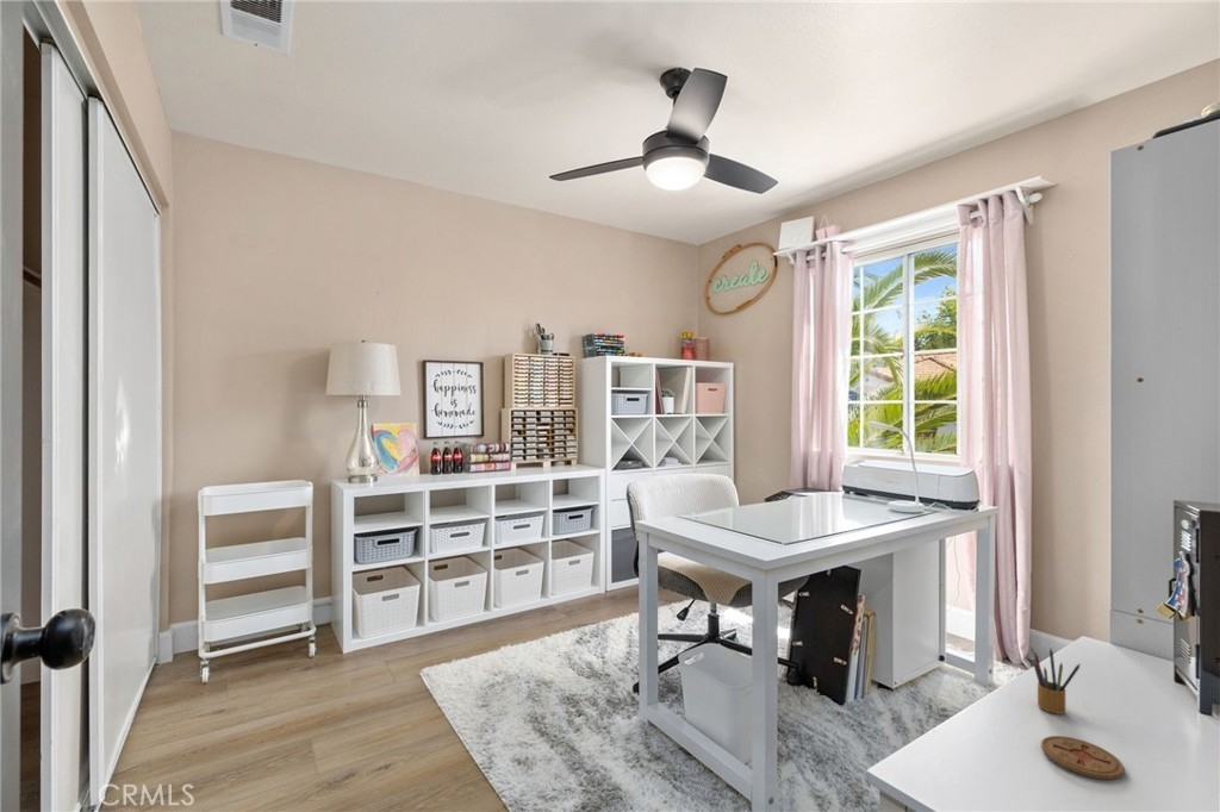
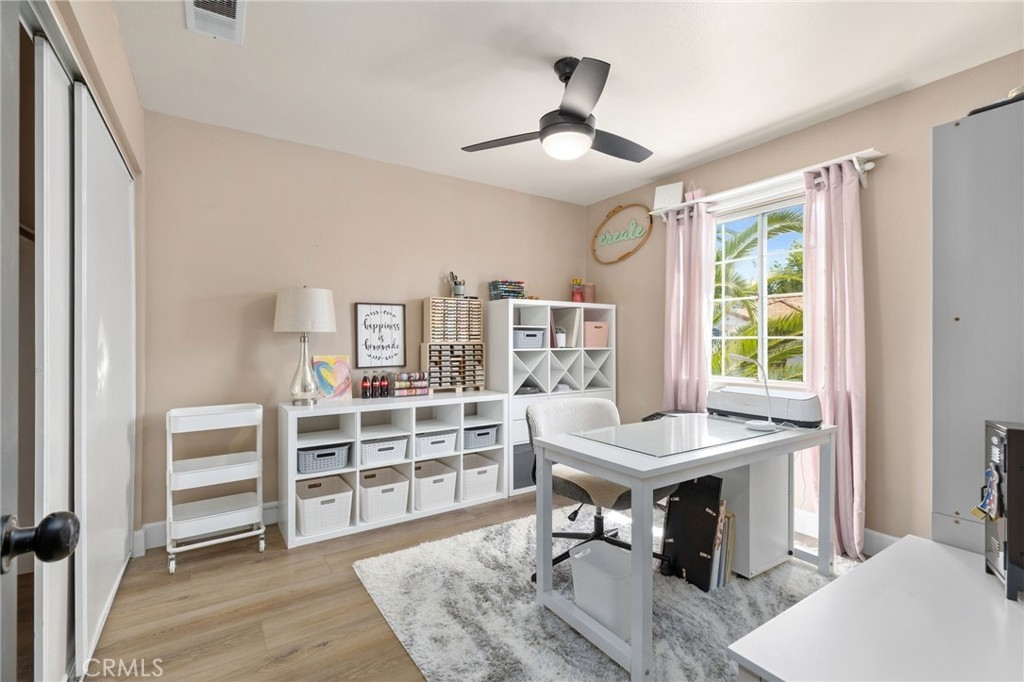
- coaster (1081, 756)
- pencil box (1053, 681)
